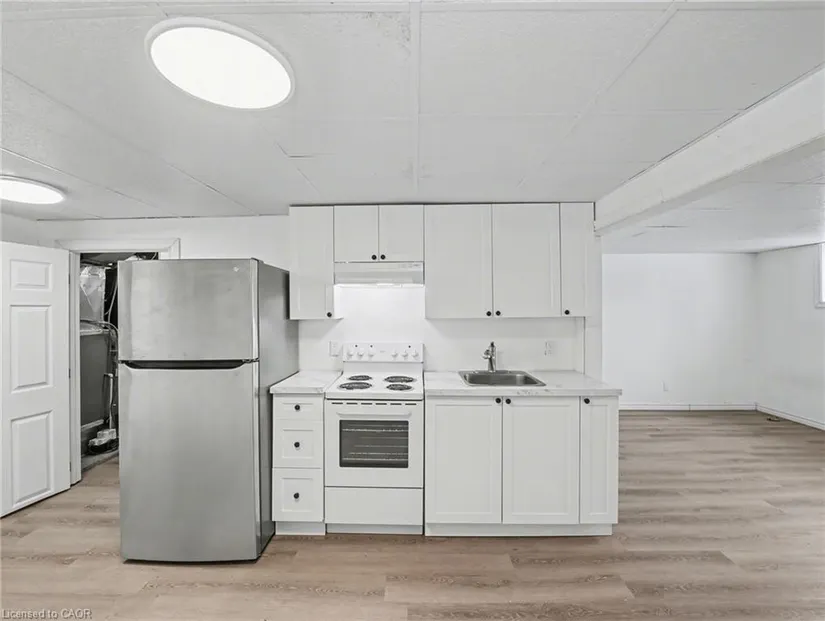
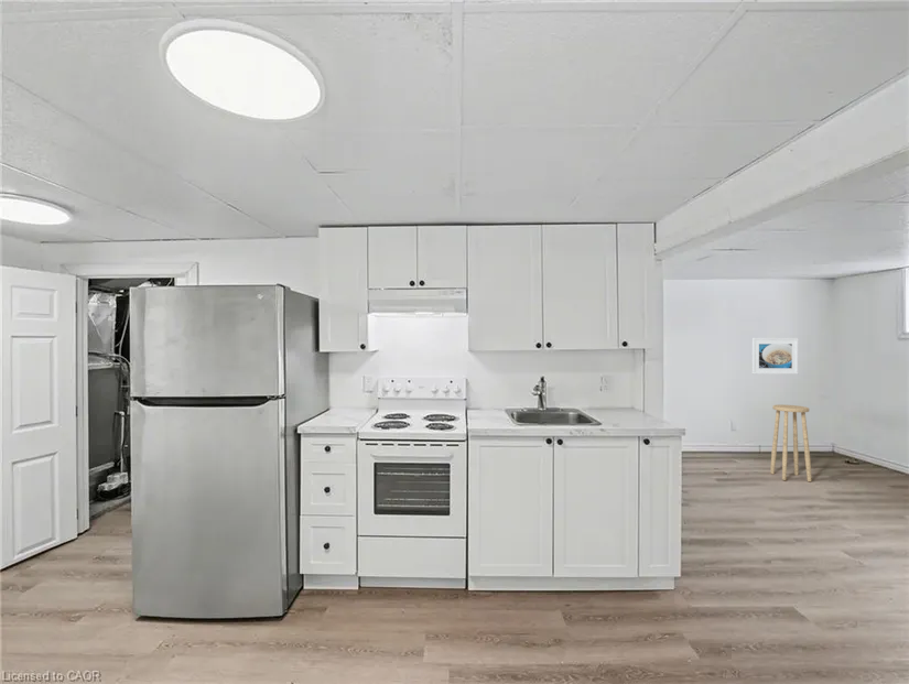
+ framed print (775, 356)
+ stool (793, 442)
